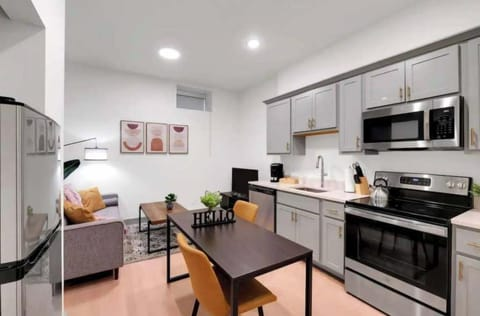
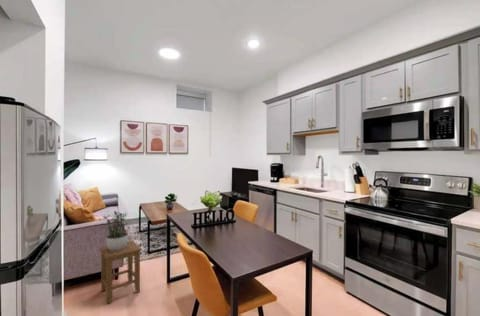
+ stool (121, 271)
+ potted plant (115, 228)
